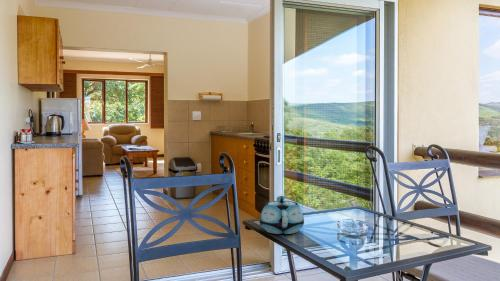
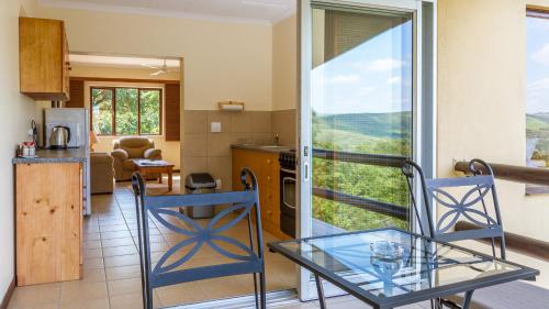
- teapot (281, 213)
